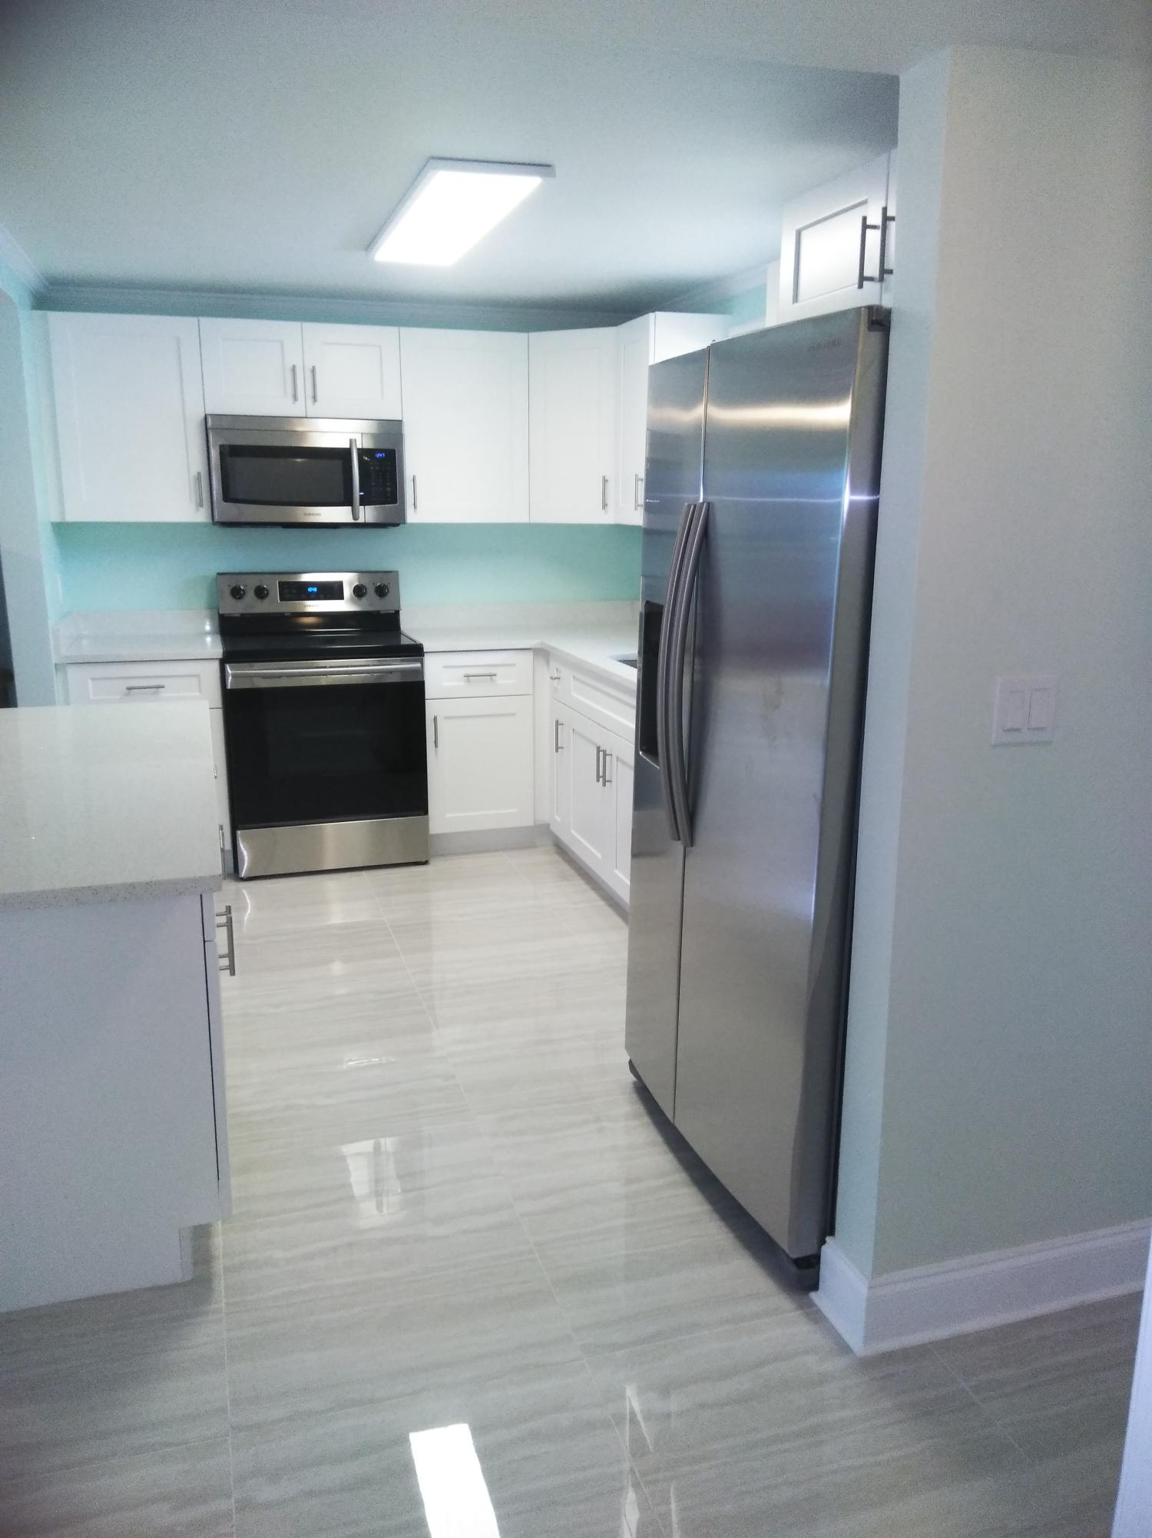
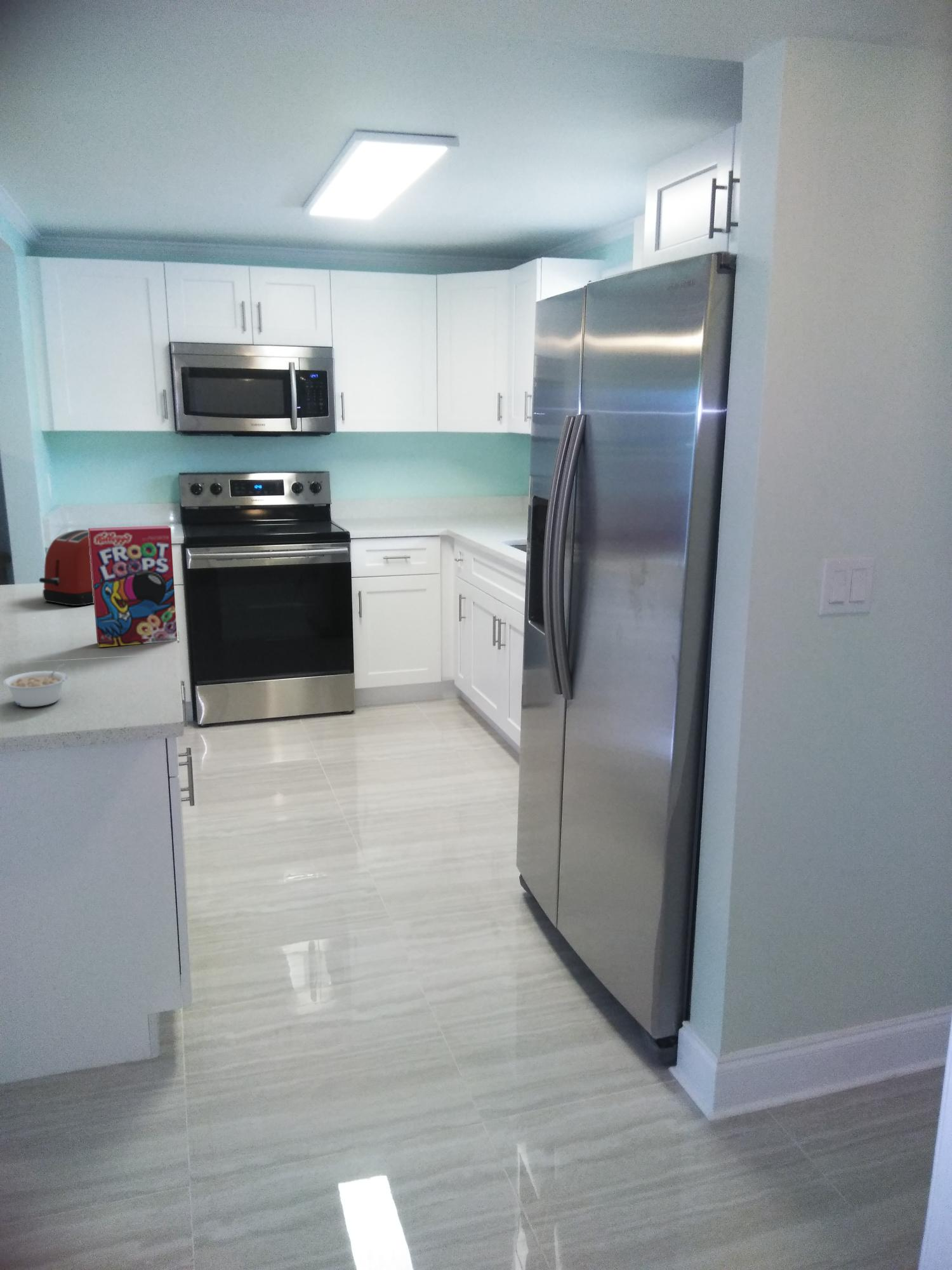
+ cereal box (133, 585)
+ legume (36, 687)
+ toaster (91, 564)
